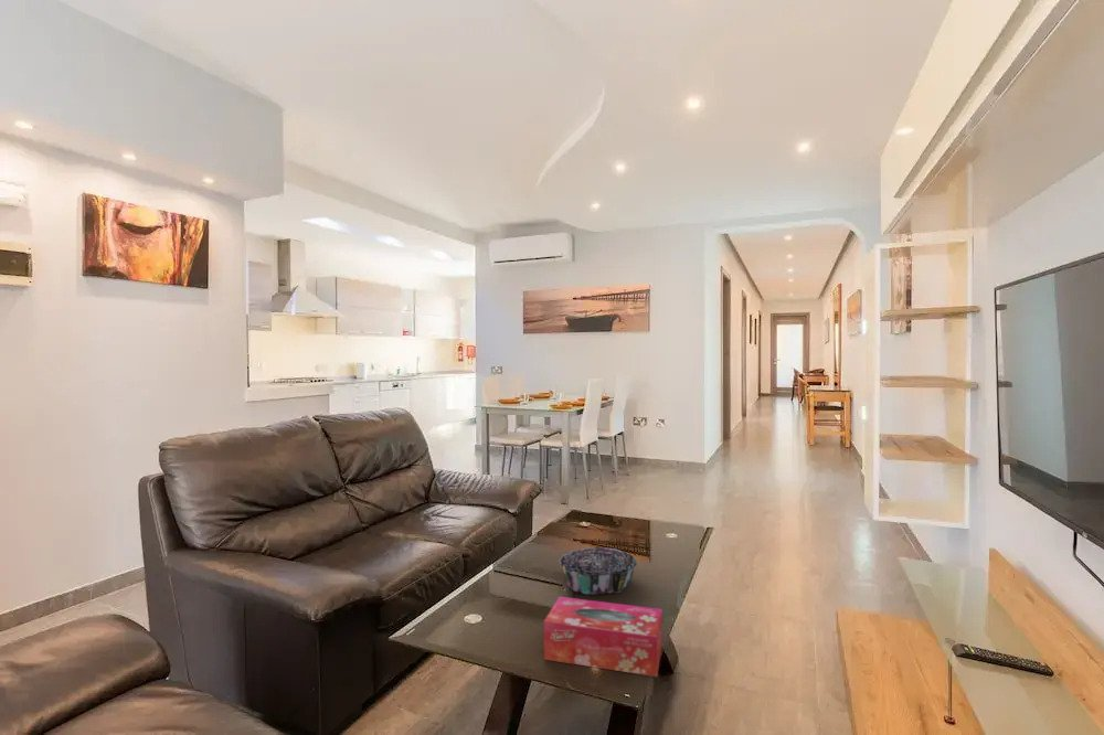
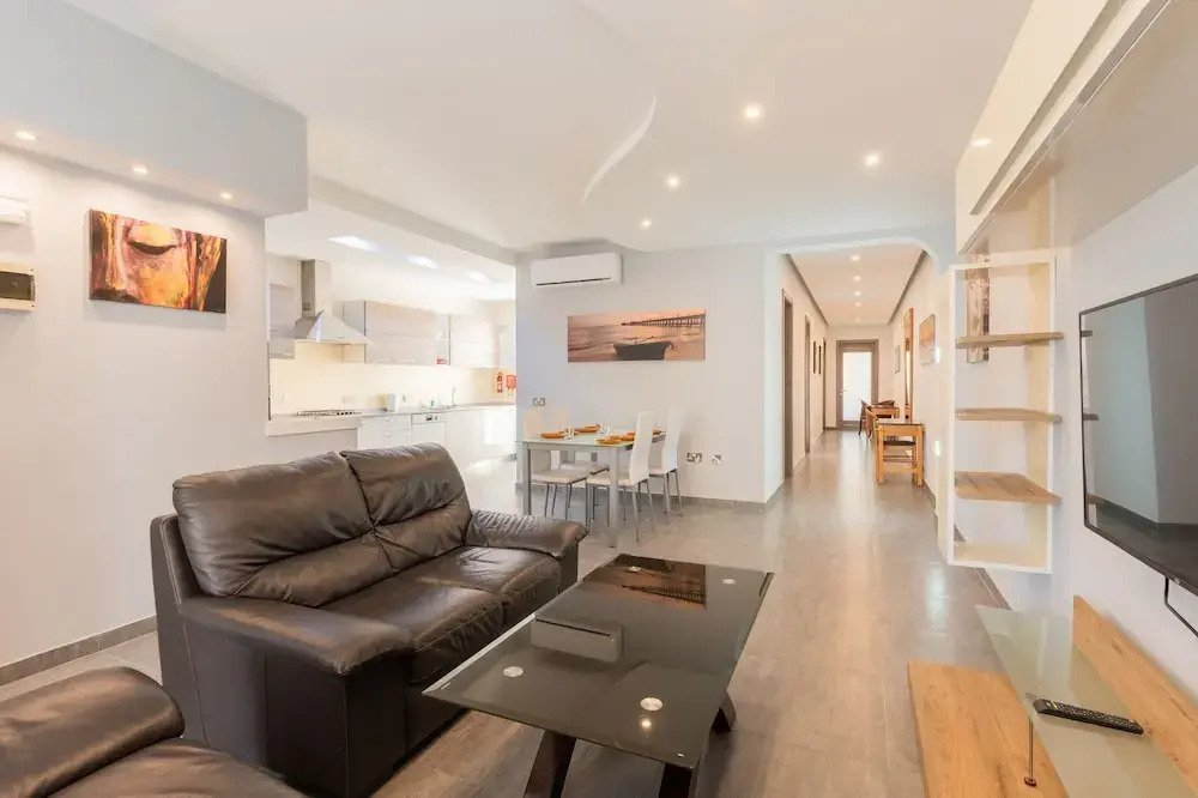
- decorative bowl (597, 572)
- tissue box (604, 633)
